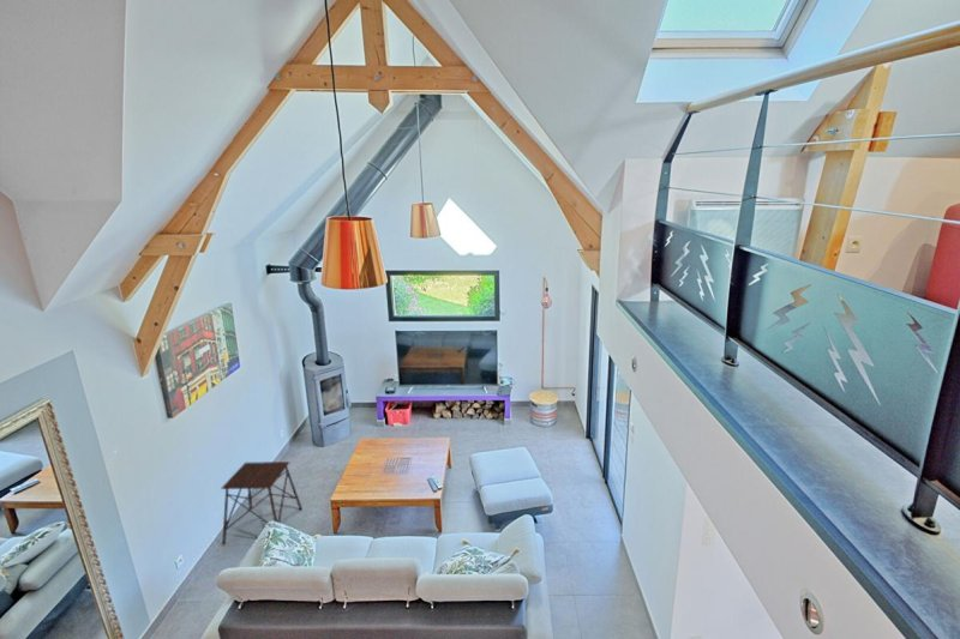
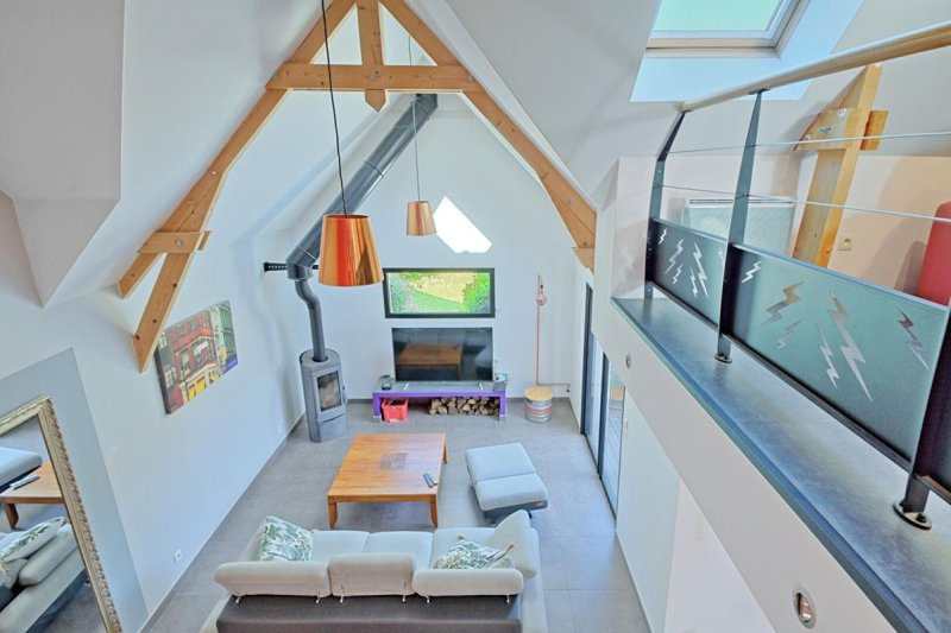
- side table (260, 500)
